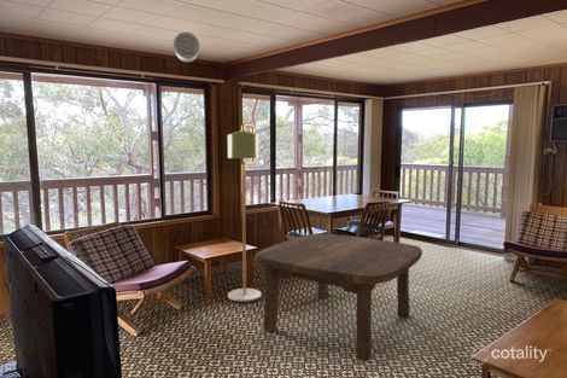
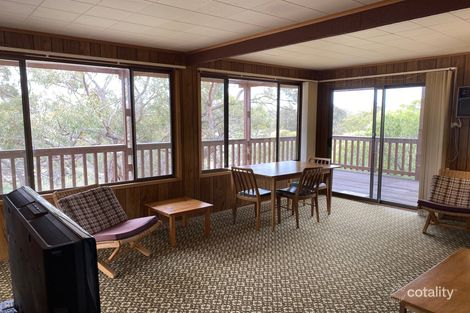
- ceiling light (186, 47)
- coffee table (340, 286)
- floor lamp (244, 210)
